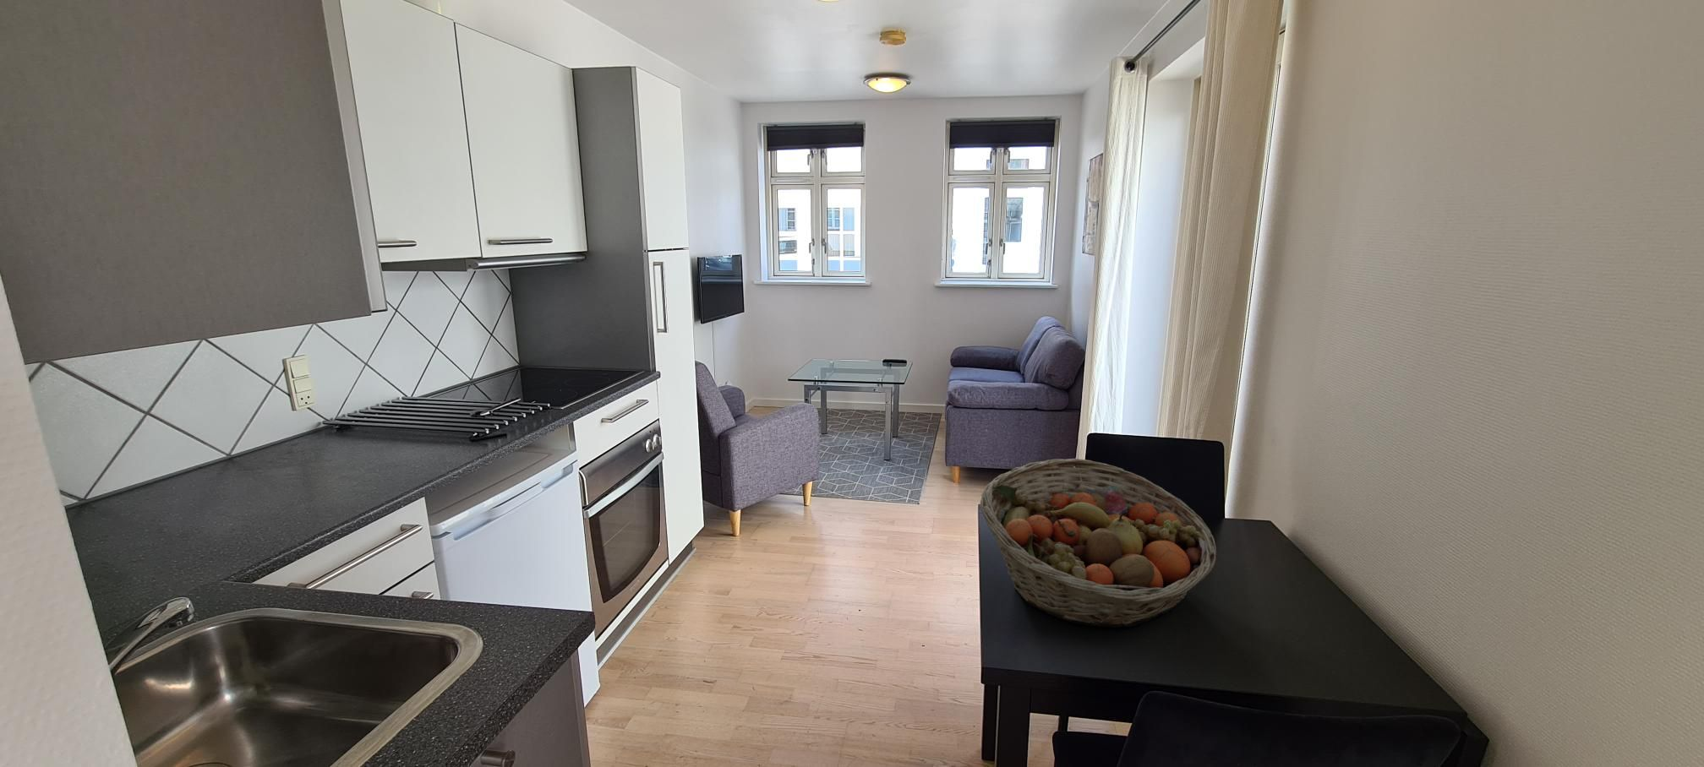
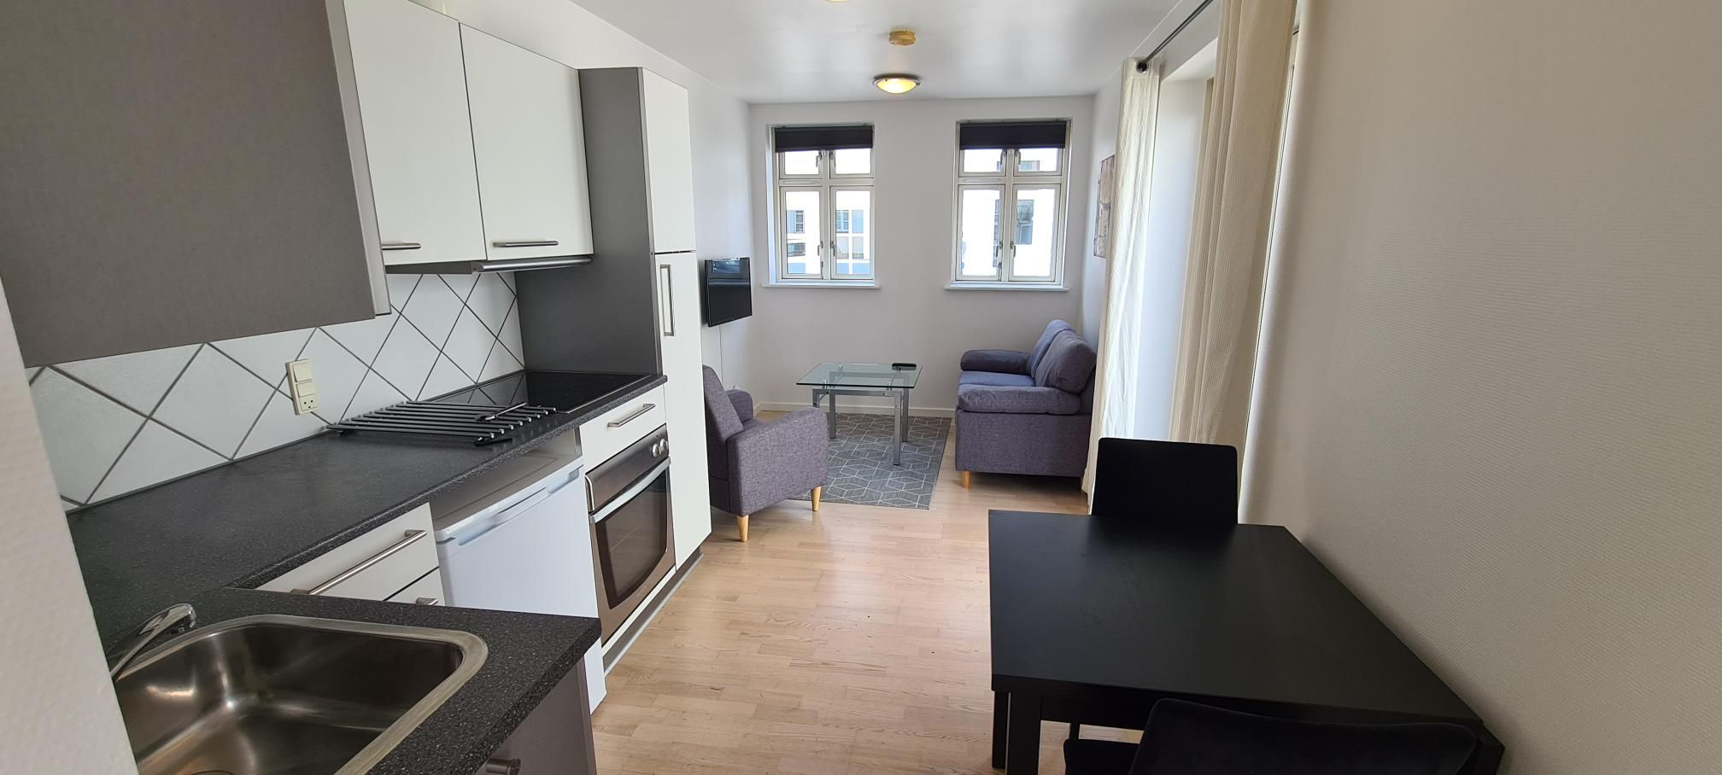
- fruit basket (1094, 537)
